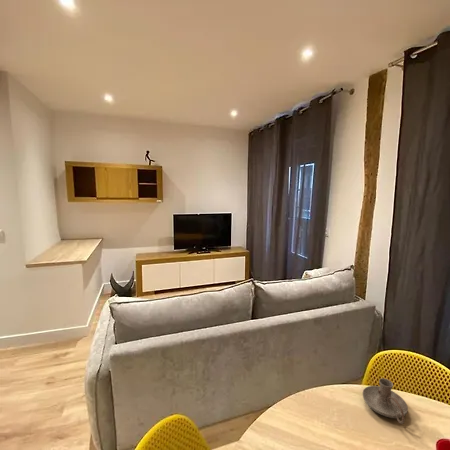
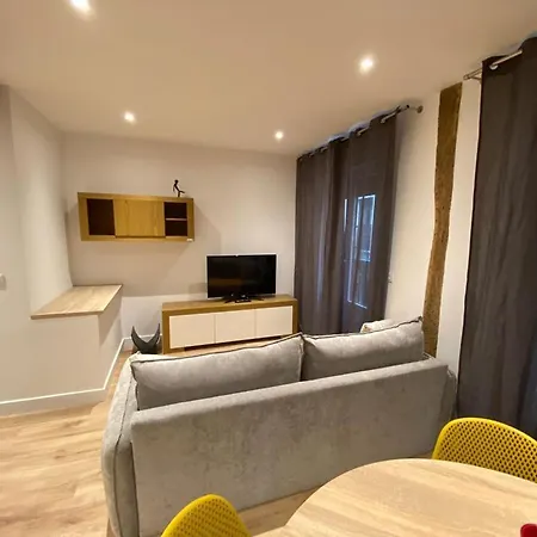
- candle holder (387, 397)
